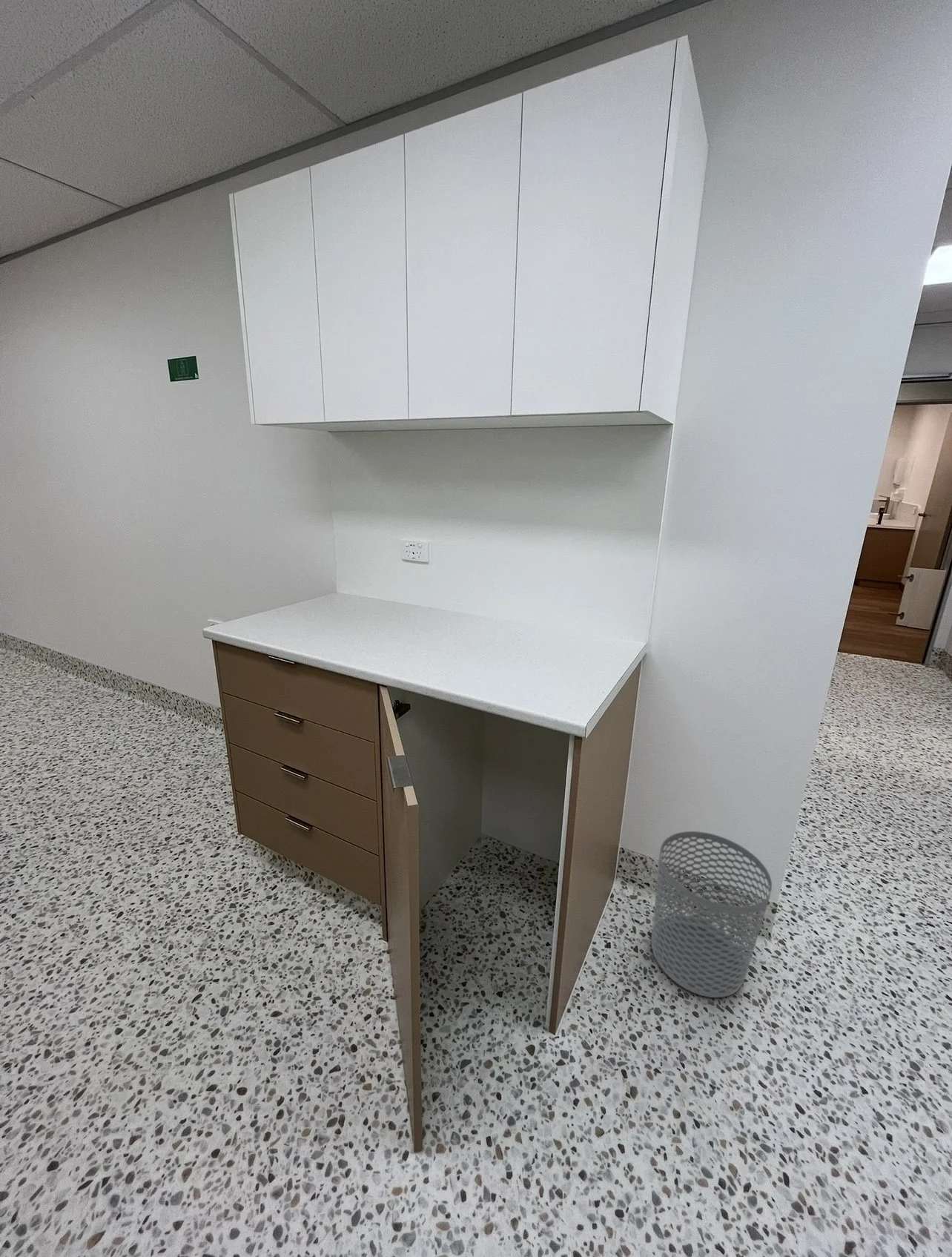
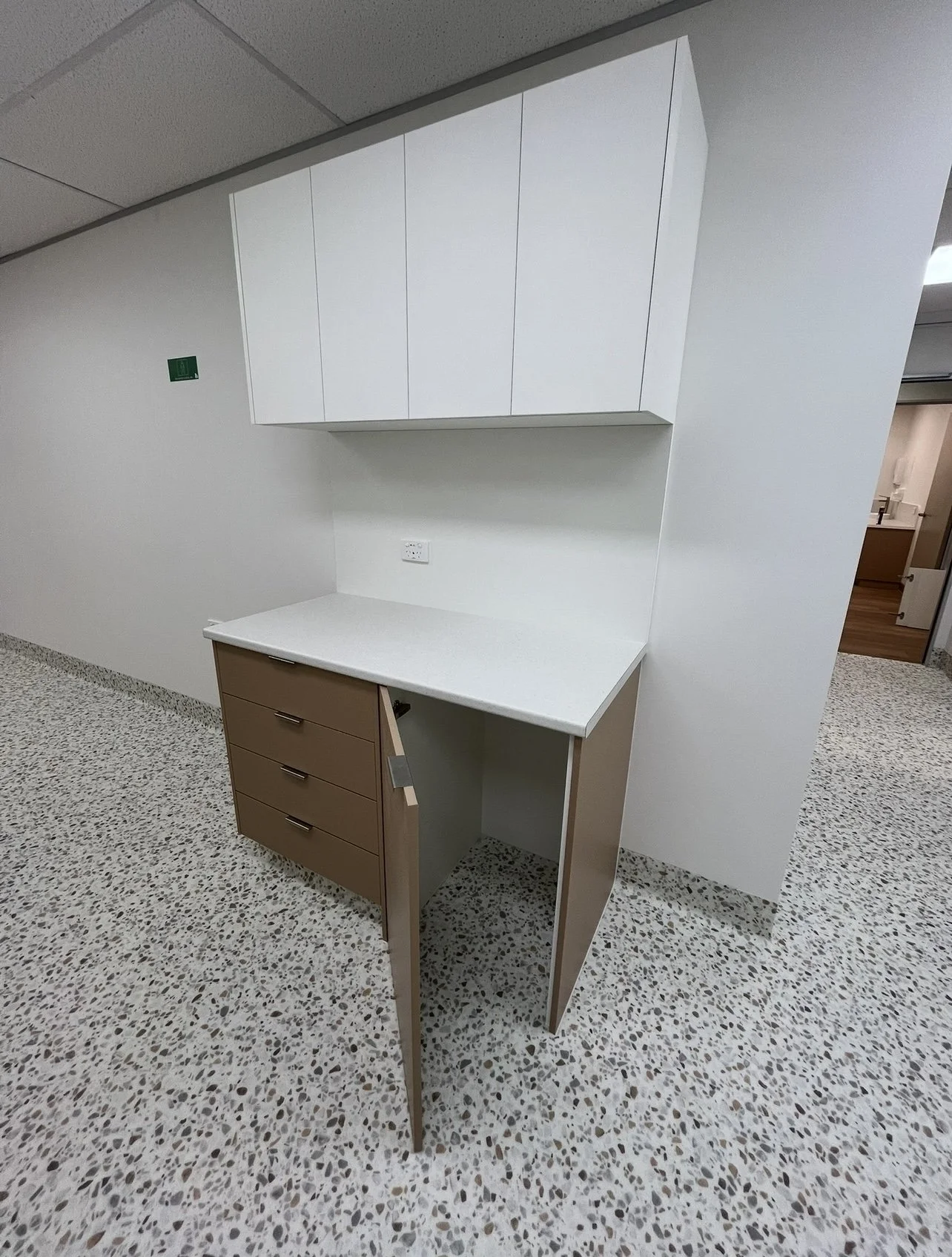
- waste bin (704, 913)
